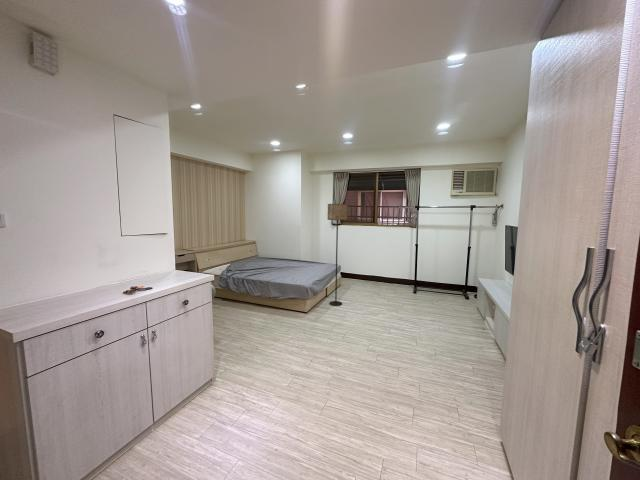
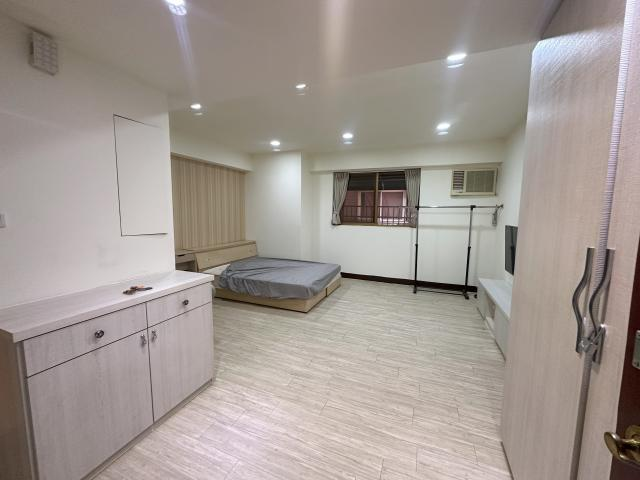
- floor lamp (336, 254)
